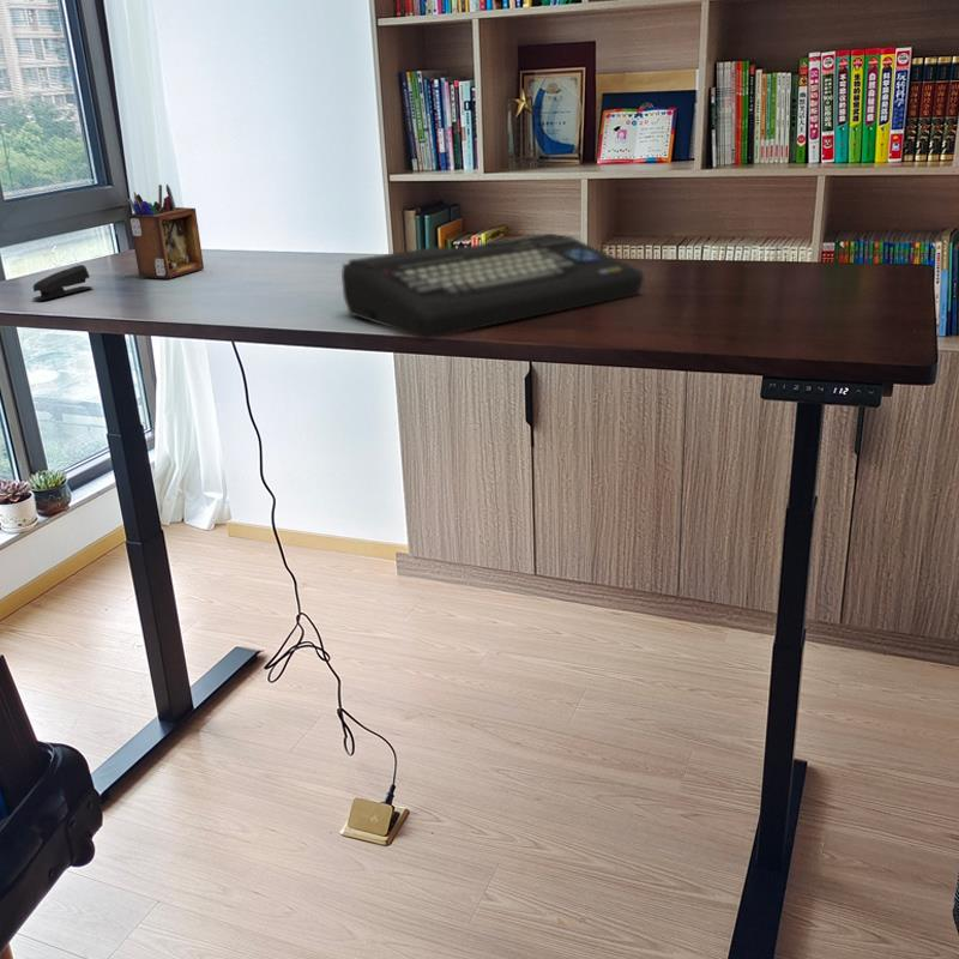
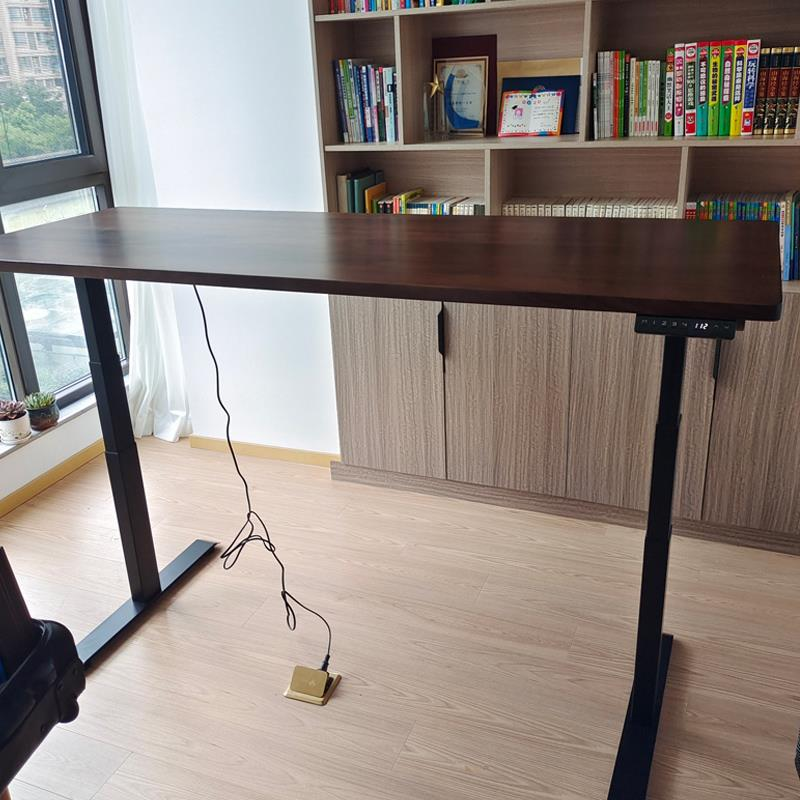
- stapler (61, 282)
- home computer (490, 277)
- desk organizer (164, 230)
